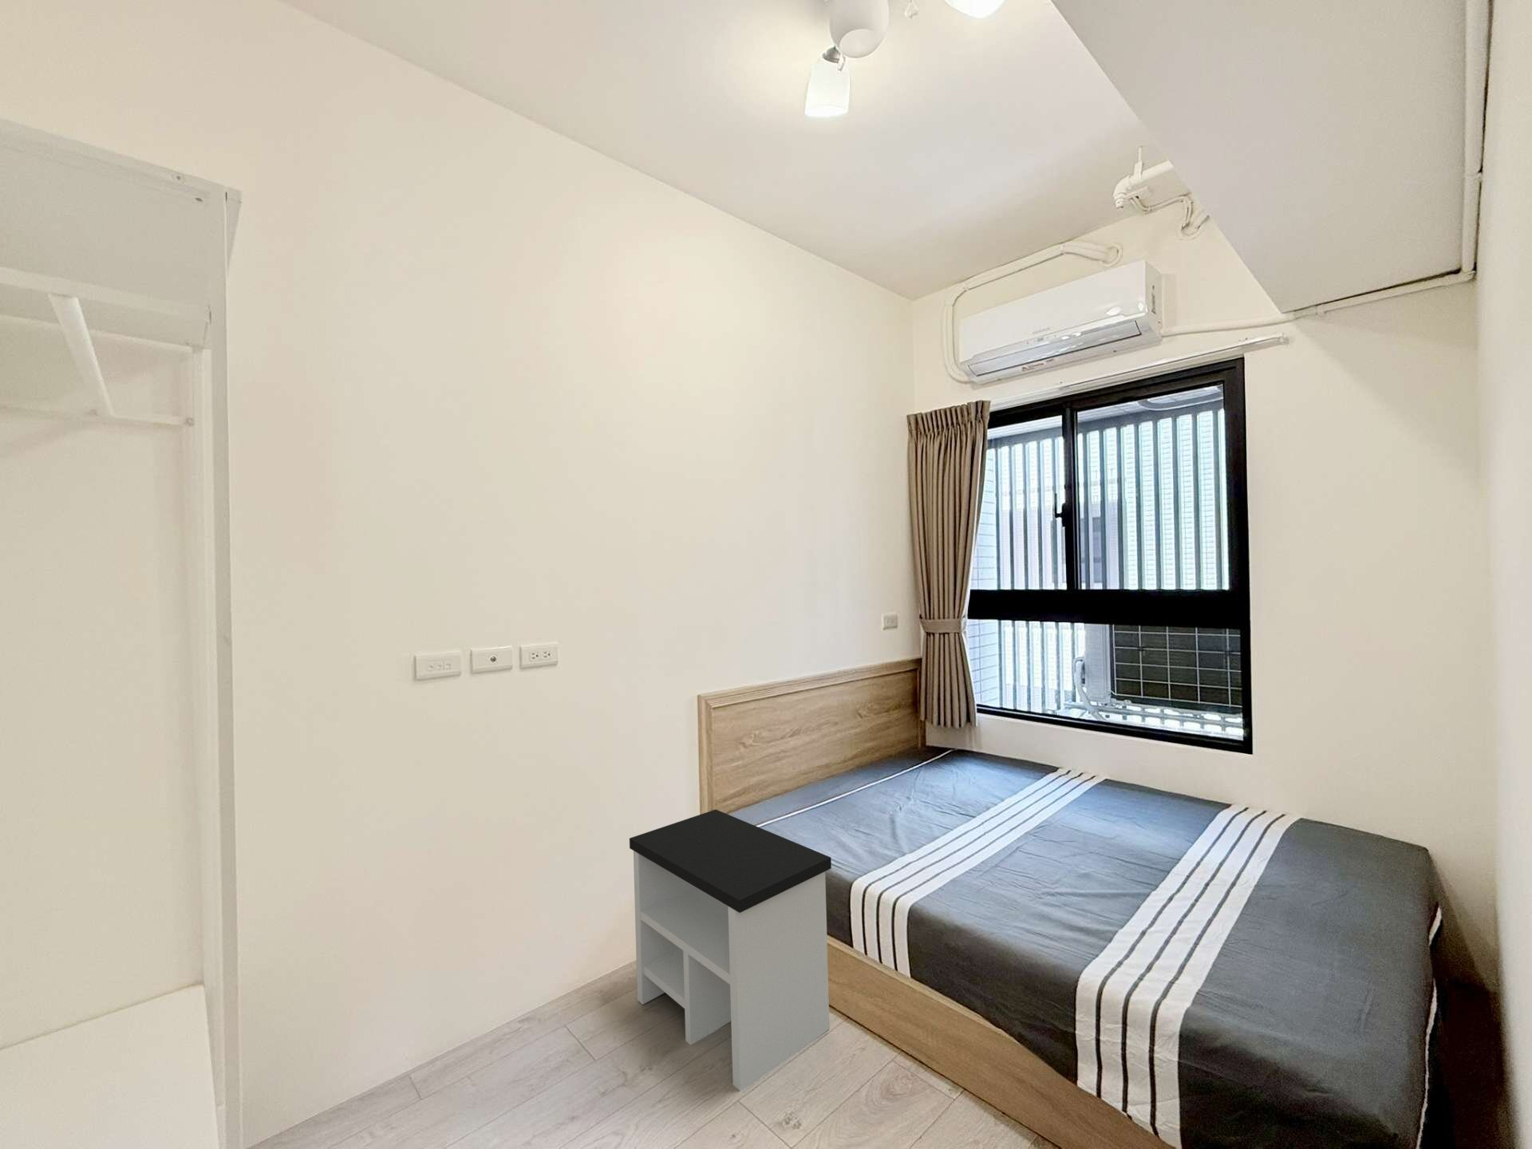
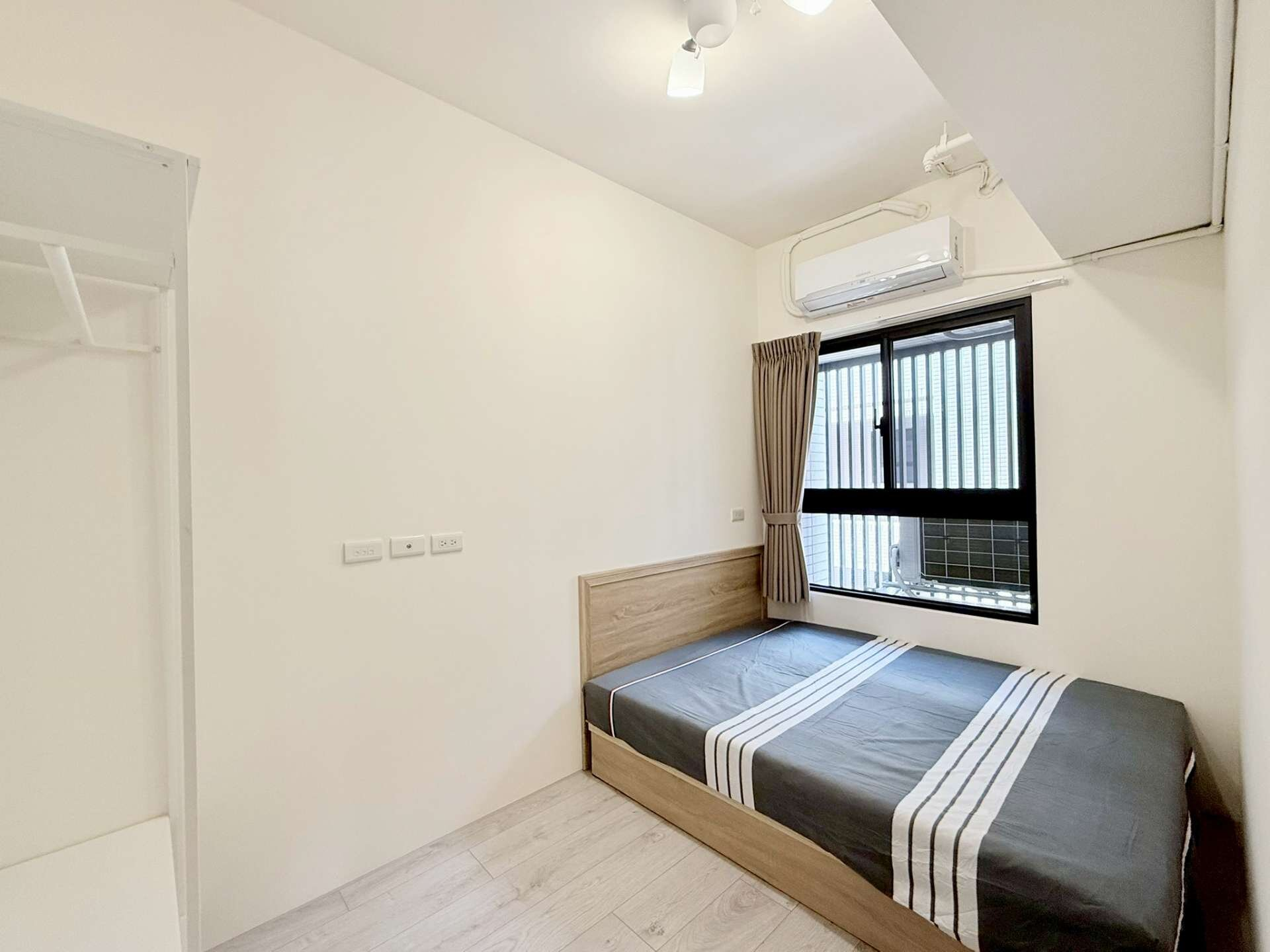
- side table (727, 931)
